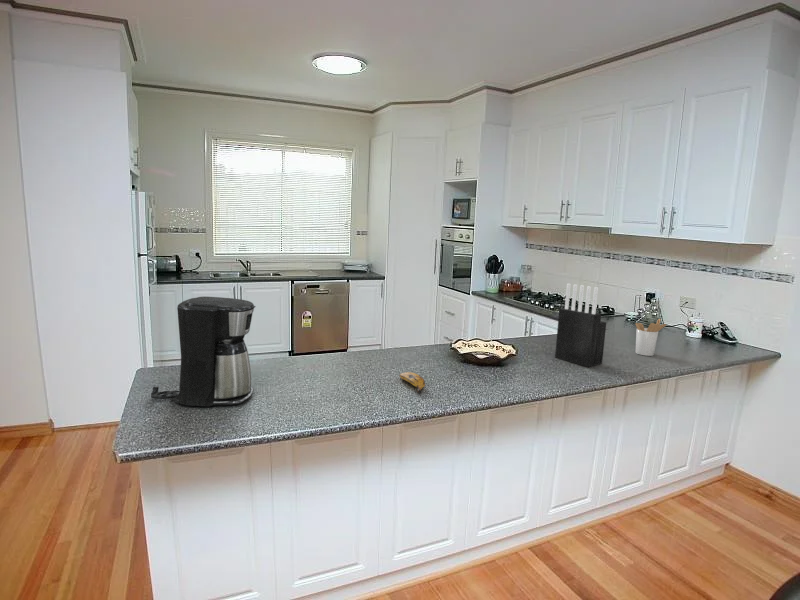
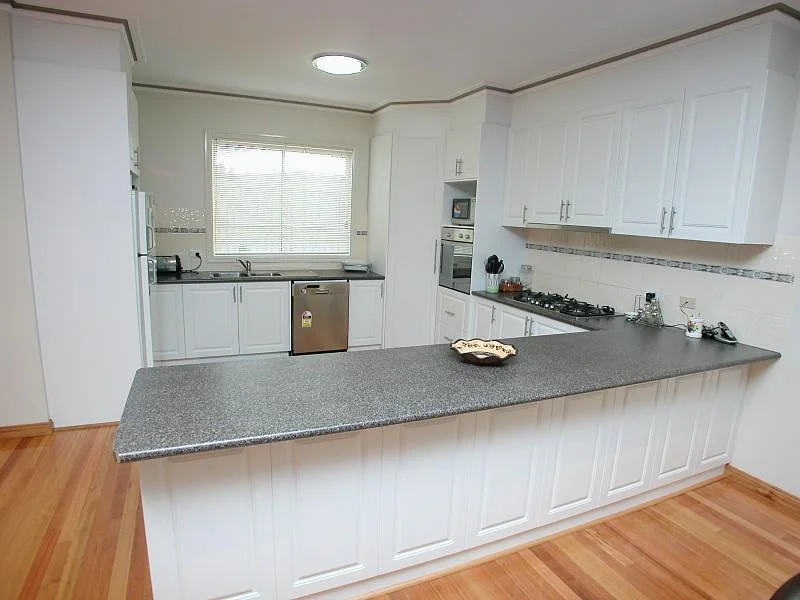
- coffee maker (208, 346)
- knife block (583, 323)
- banana (413, 380)
- utensil holder (649, 337)
